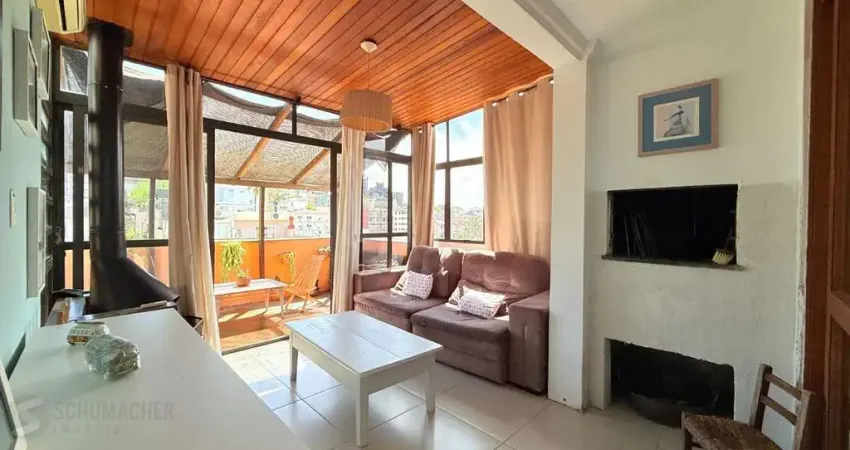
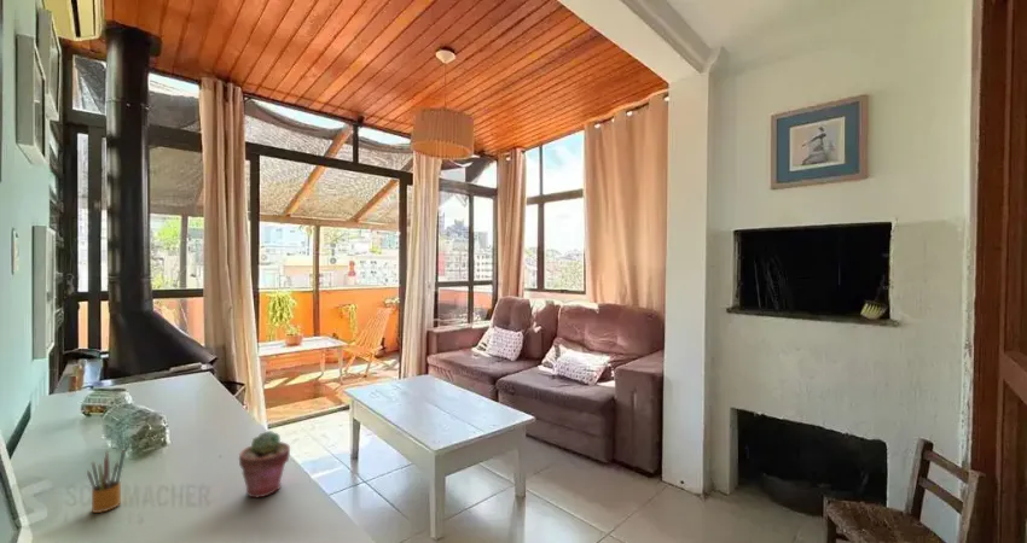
+ potted succulent (265, 461)
+ pencil box (108, 480)
